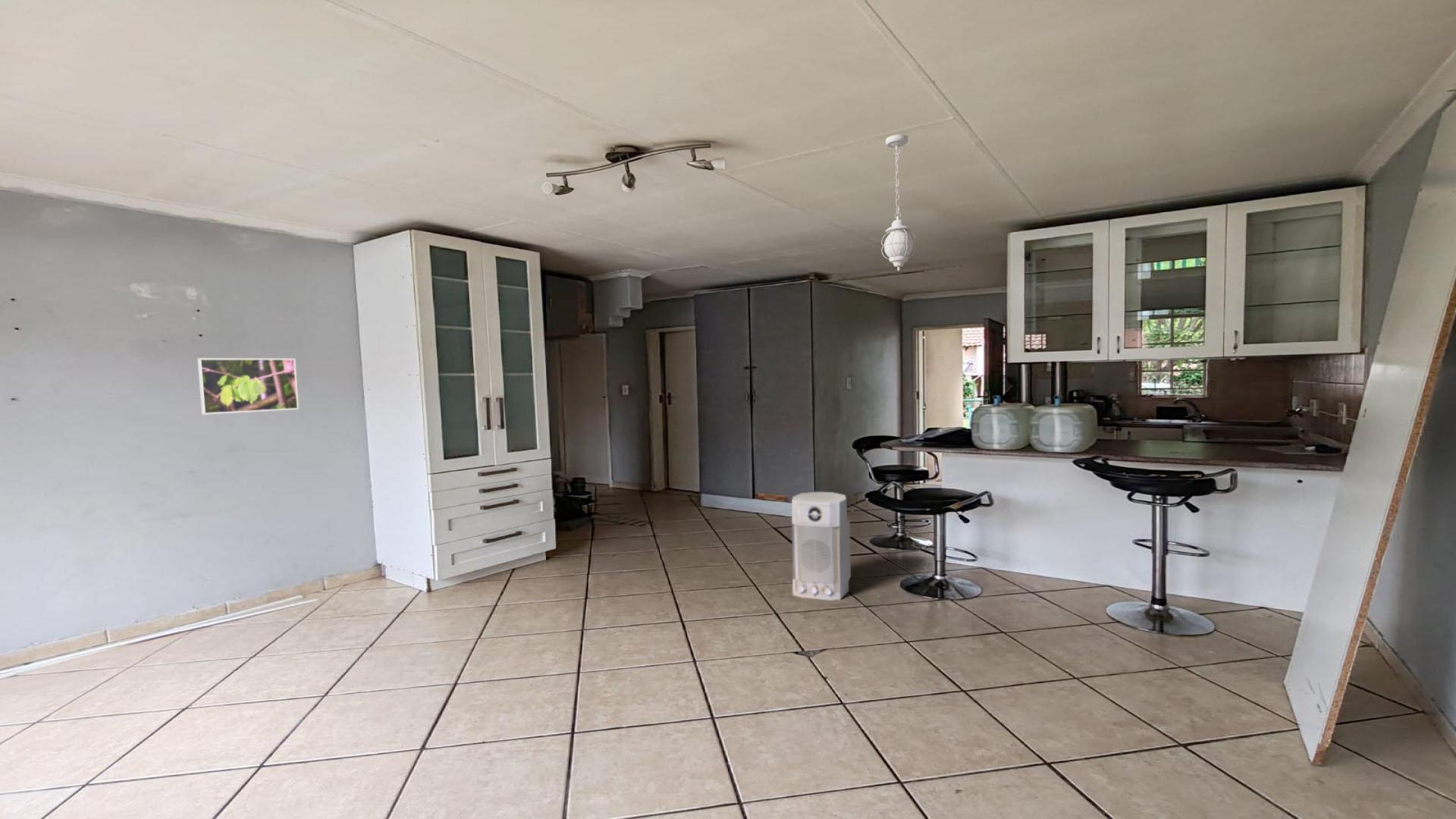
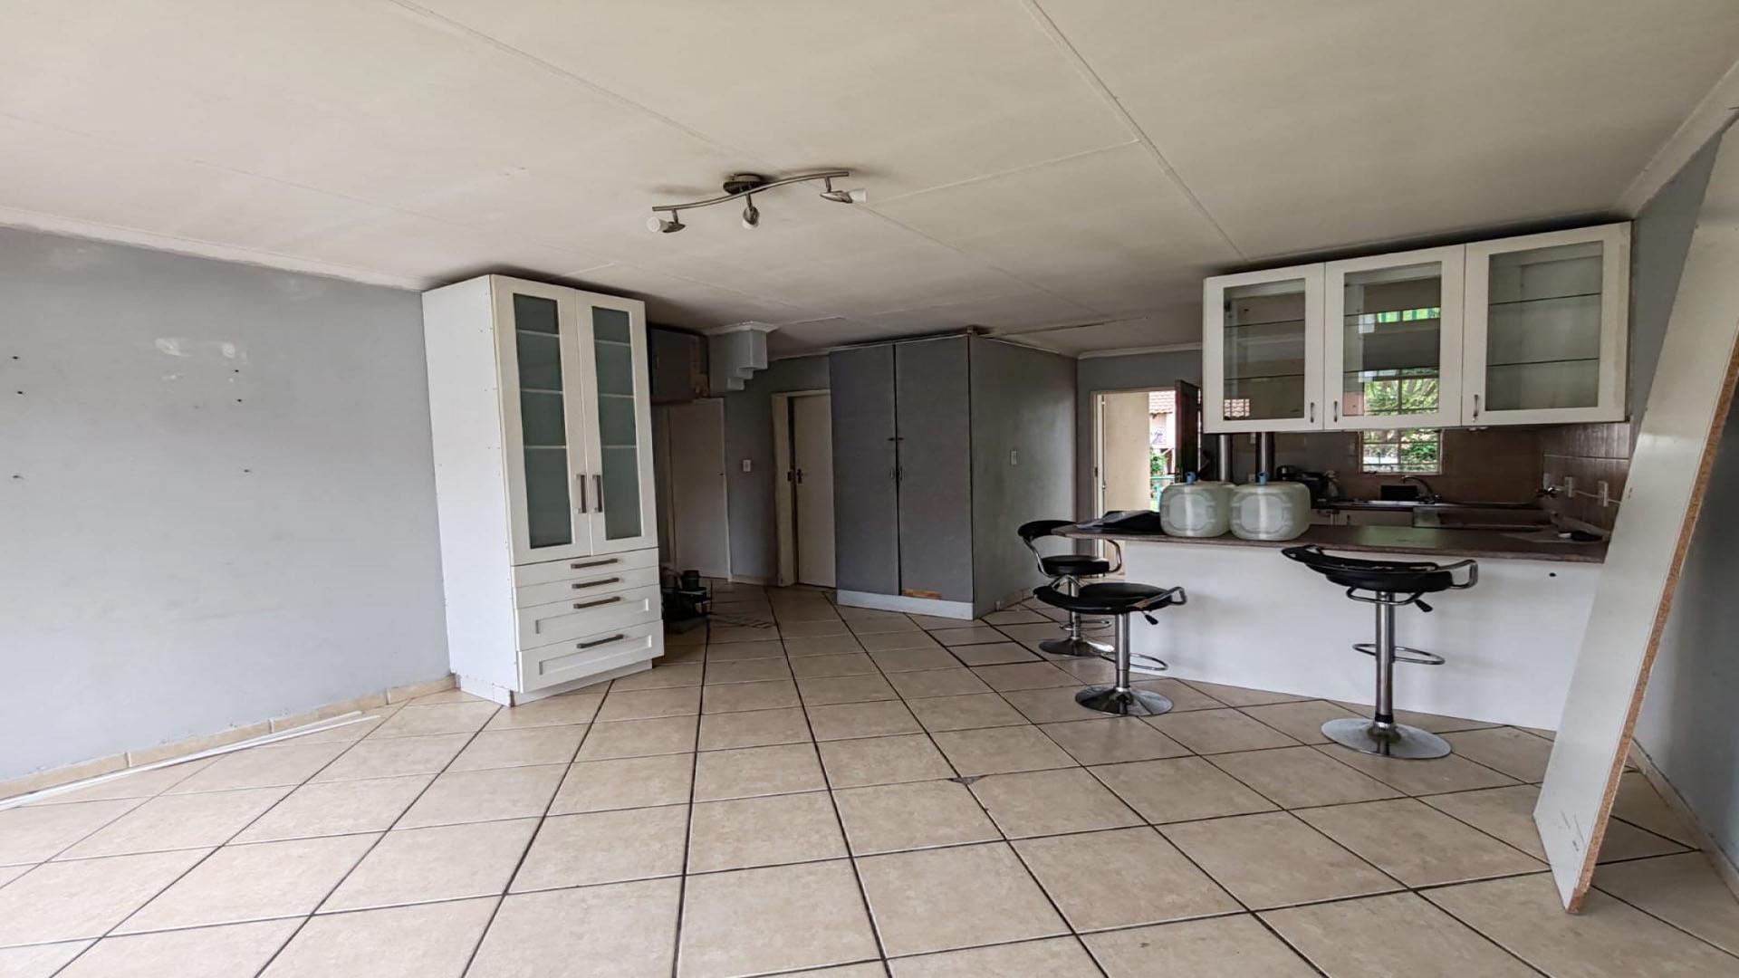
- air purifier (821, 543)
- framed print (250, 384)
- pendant light (897, 205)
